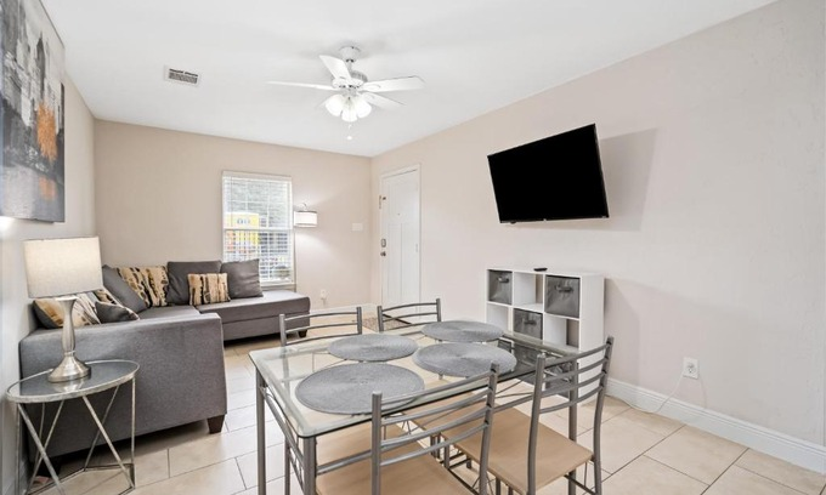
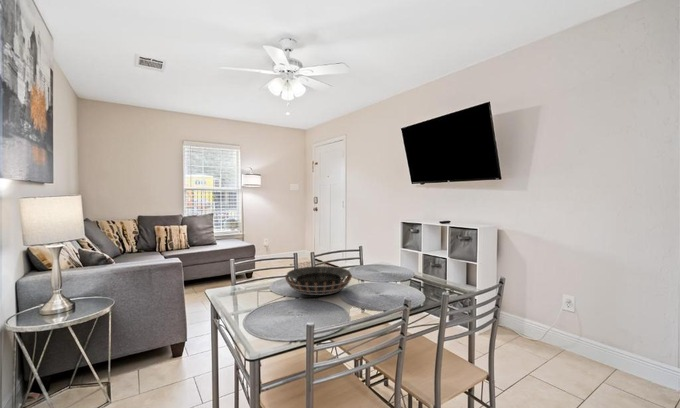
+ decorative bowl (318, 282)
